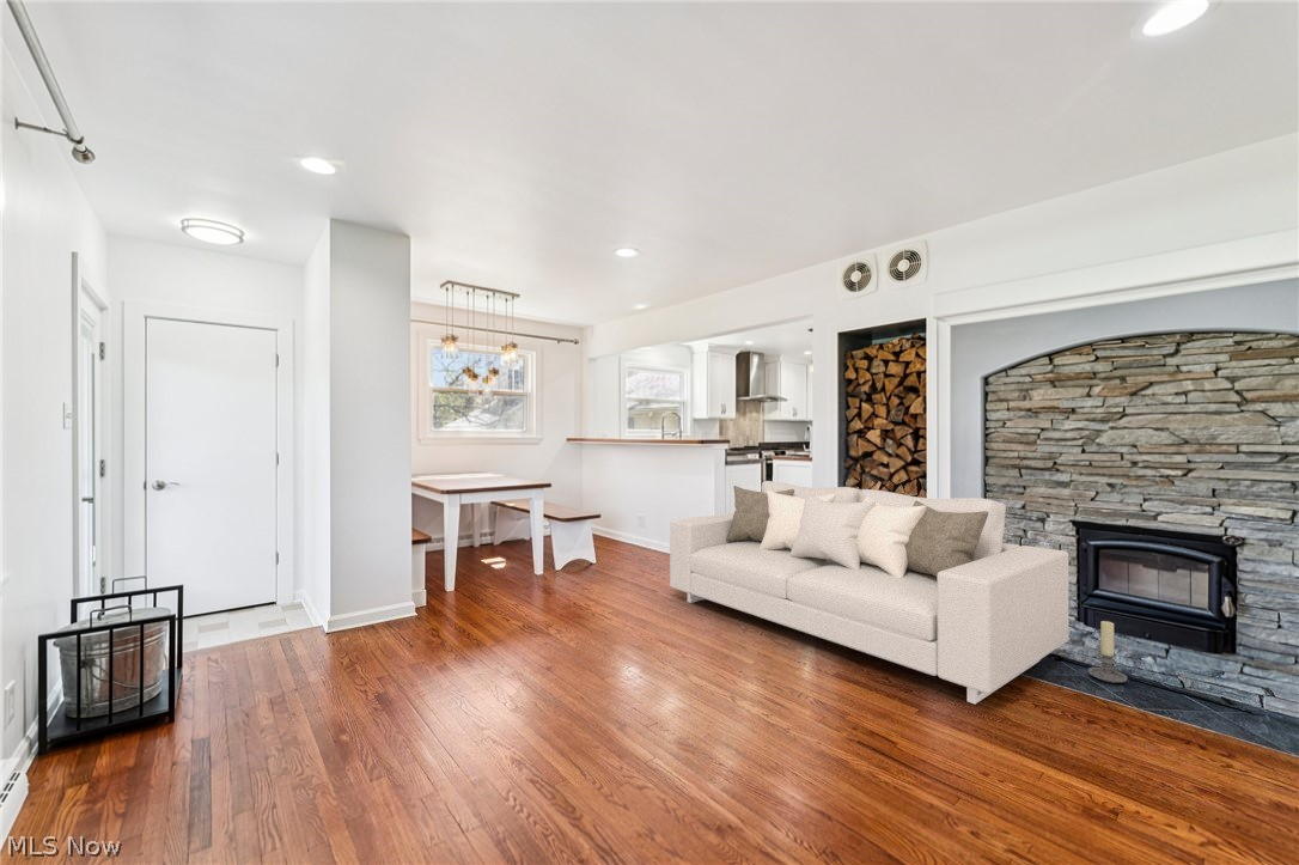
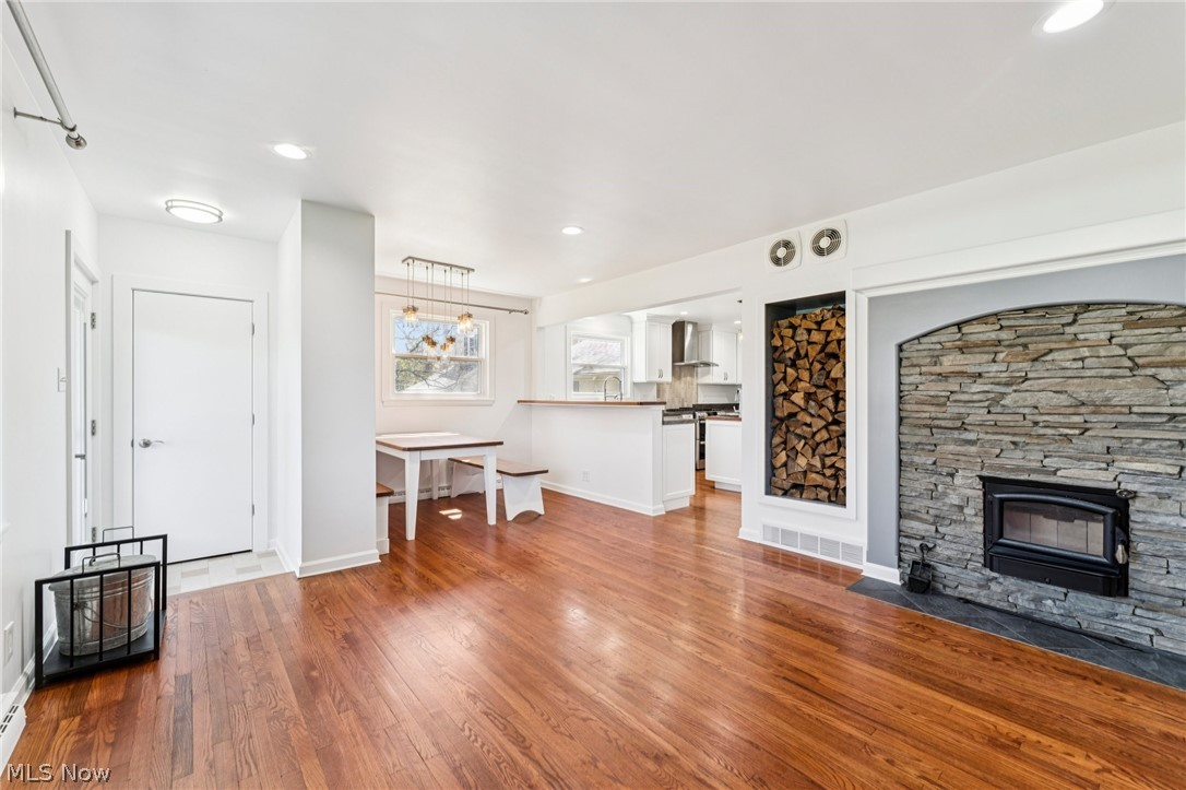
- sofa (838, 558)
- candle holder (1108, 648)
